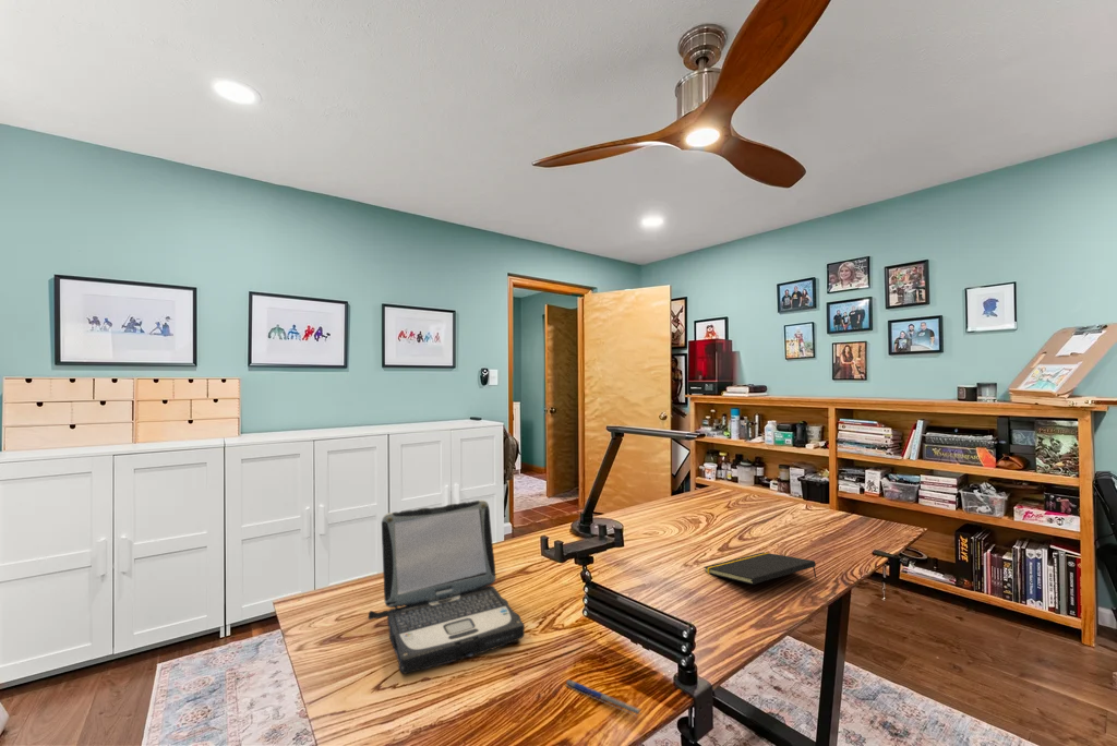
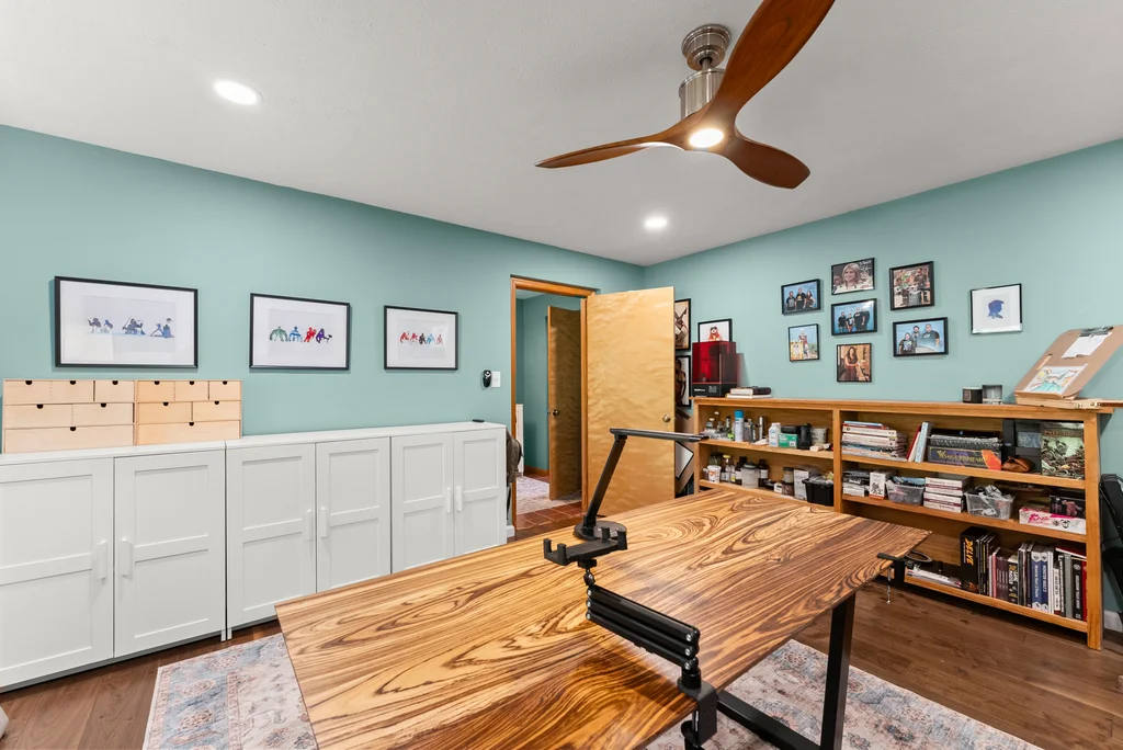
- laptop (447, 571)
- pen (602, 696)
- notepad (758, 566)
